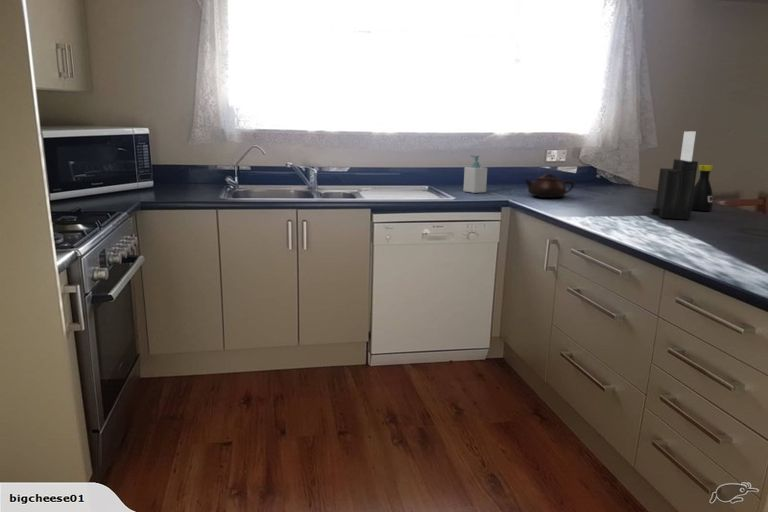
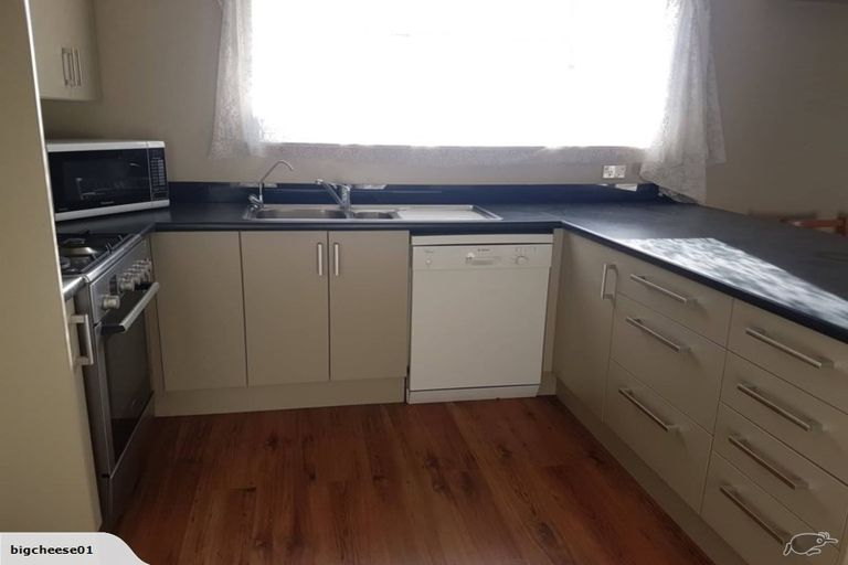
- teapot (548, 185)
- bottle (702, 187)
- knife block (674, 174)
- soap bottle (475, 173)
